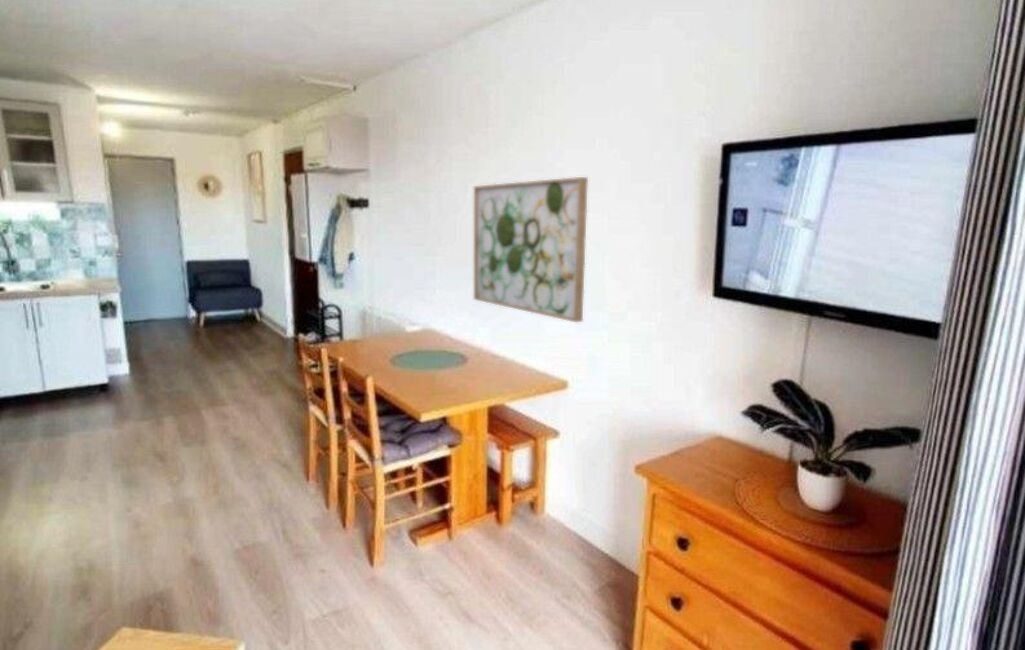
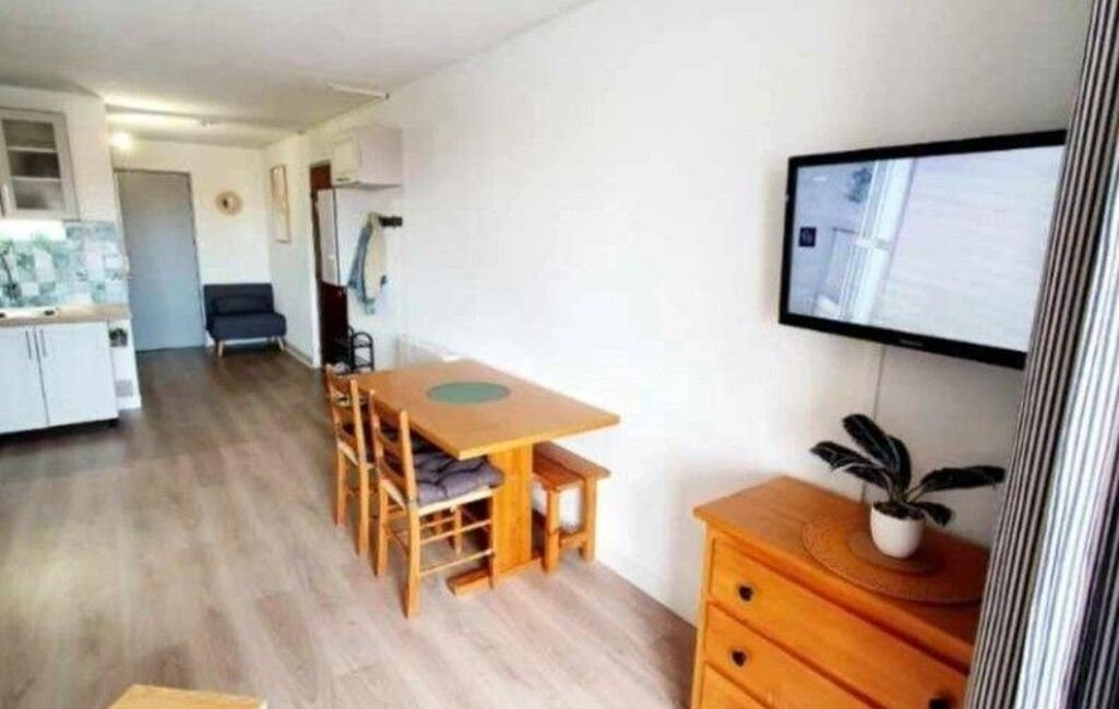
- wall art (520, 247)
